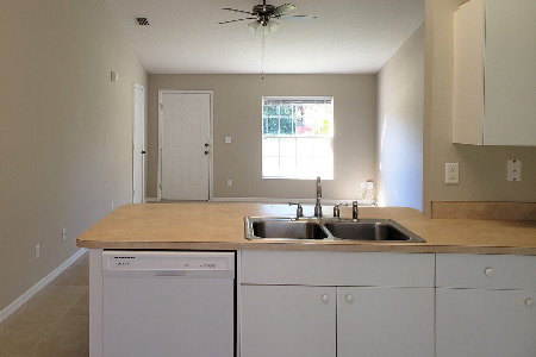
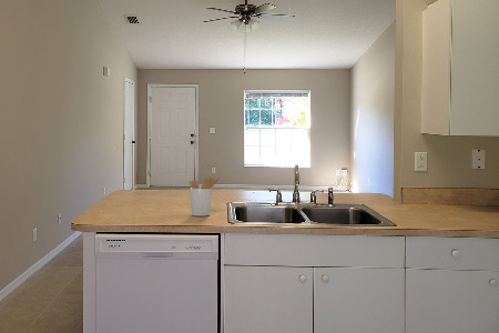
+ utensil holder (204, 195)
